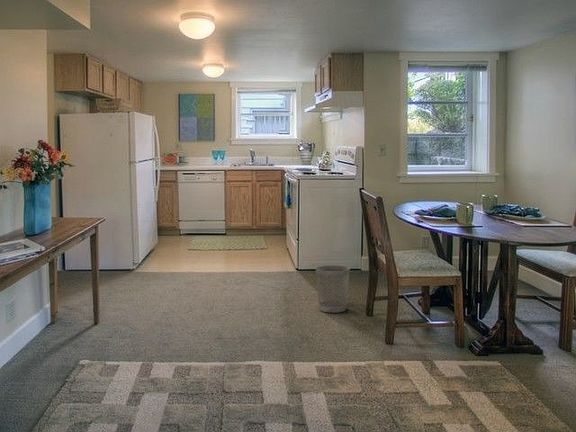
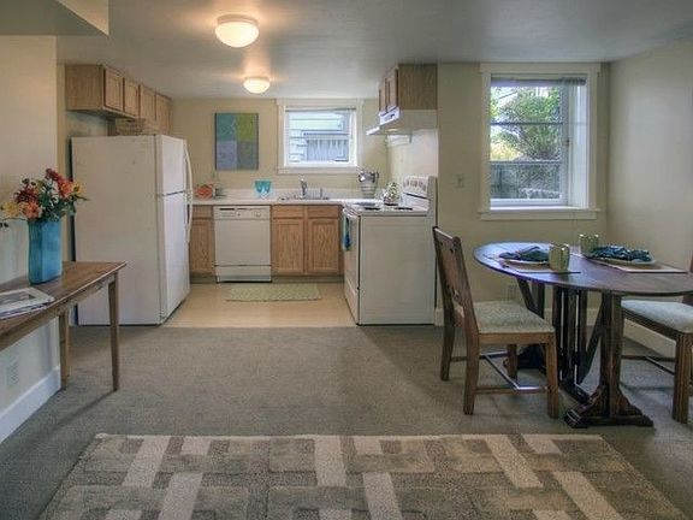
- wastebasket (332, 289)
